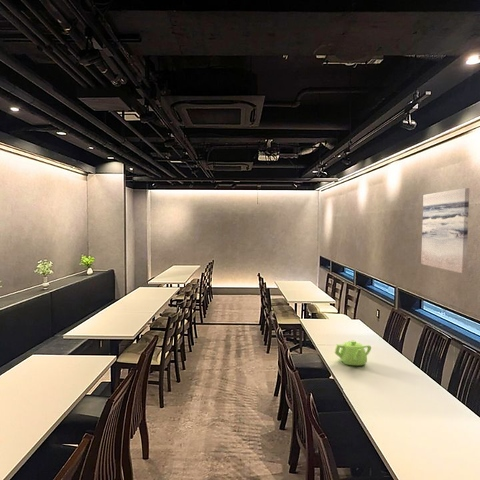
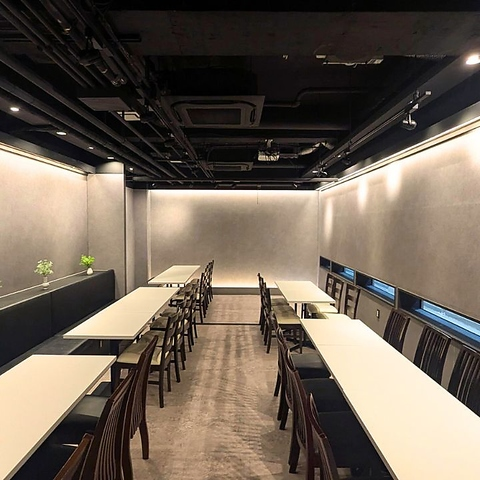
- wall art (444, 230)
- teapot (353, 352)
